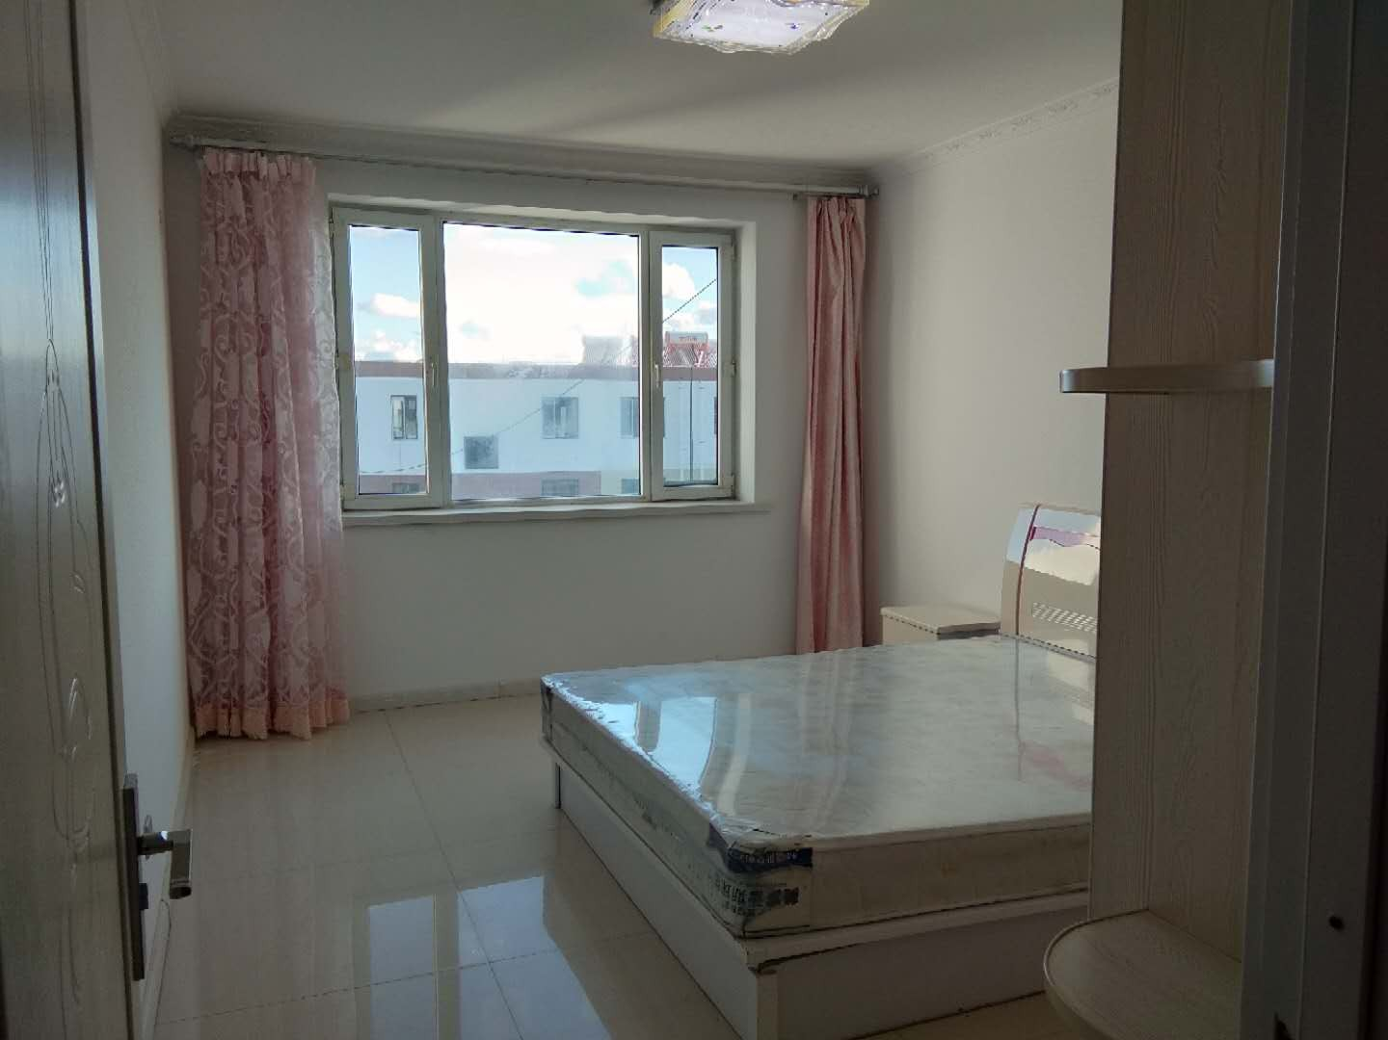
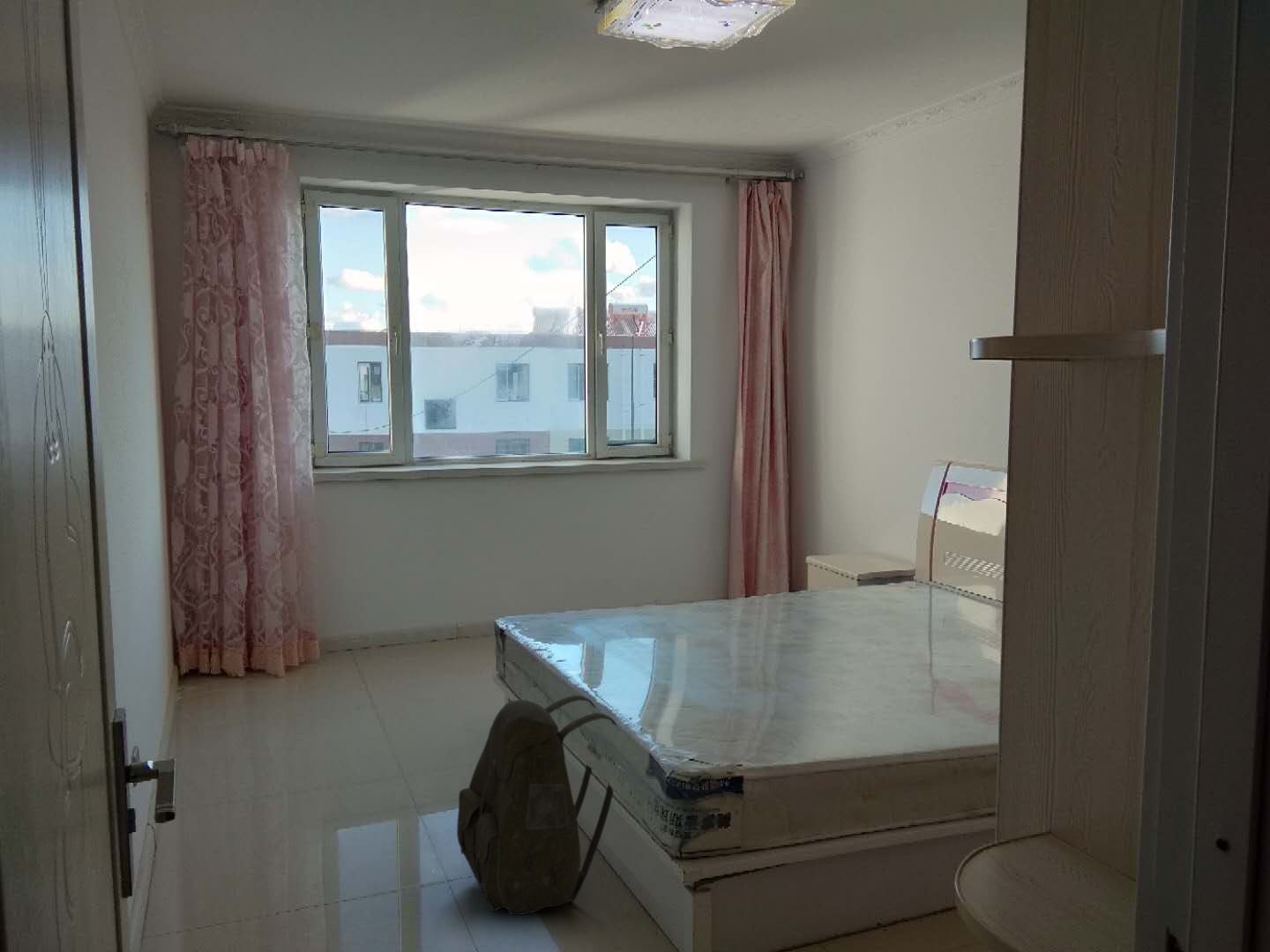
+ backpack (539, 796)
